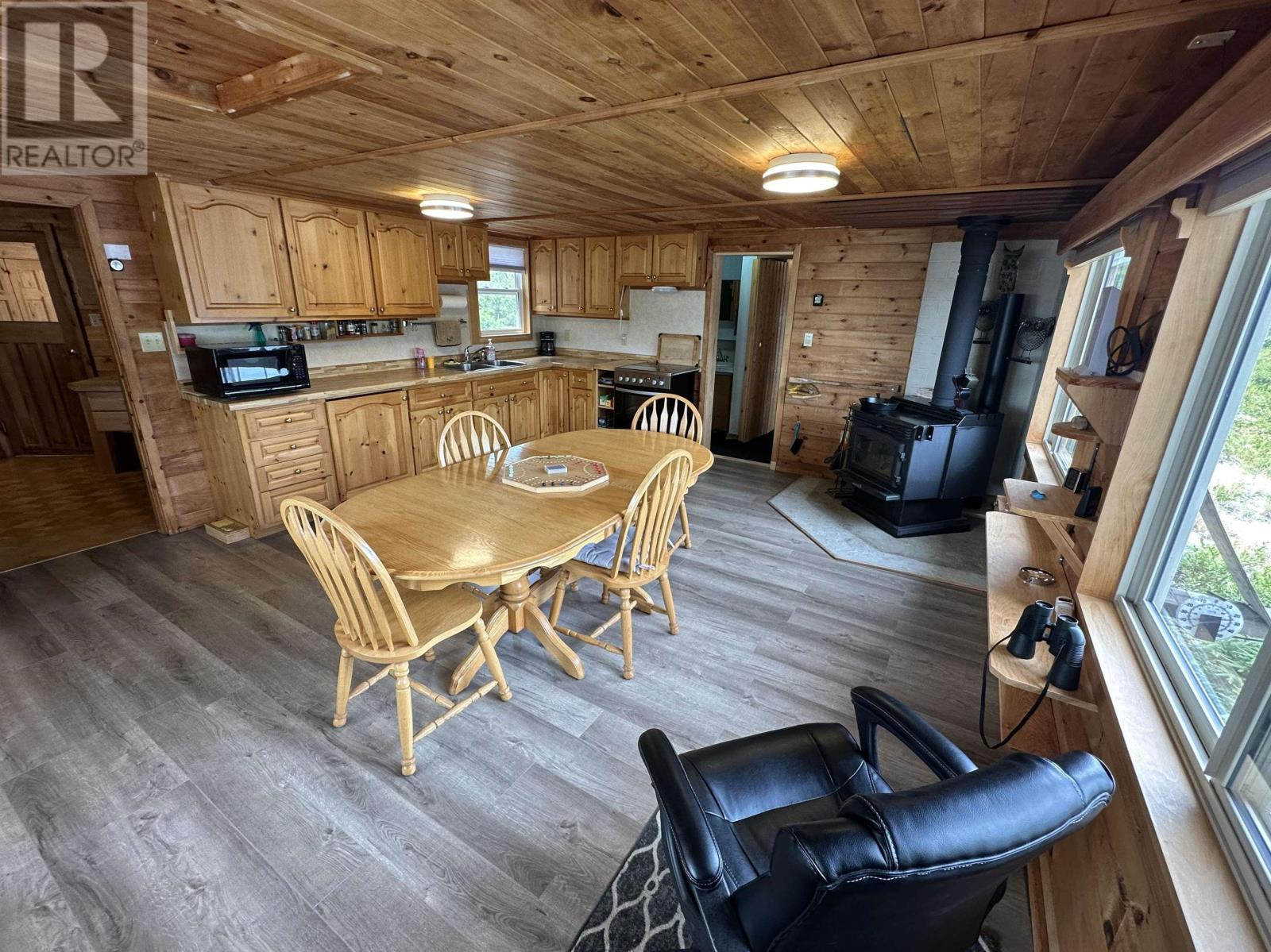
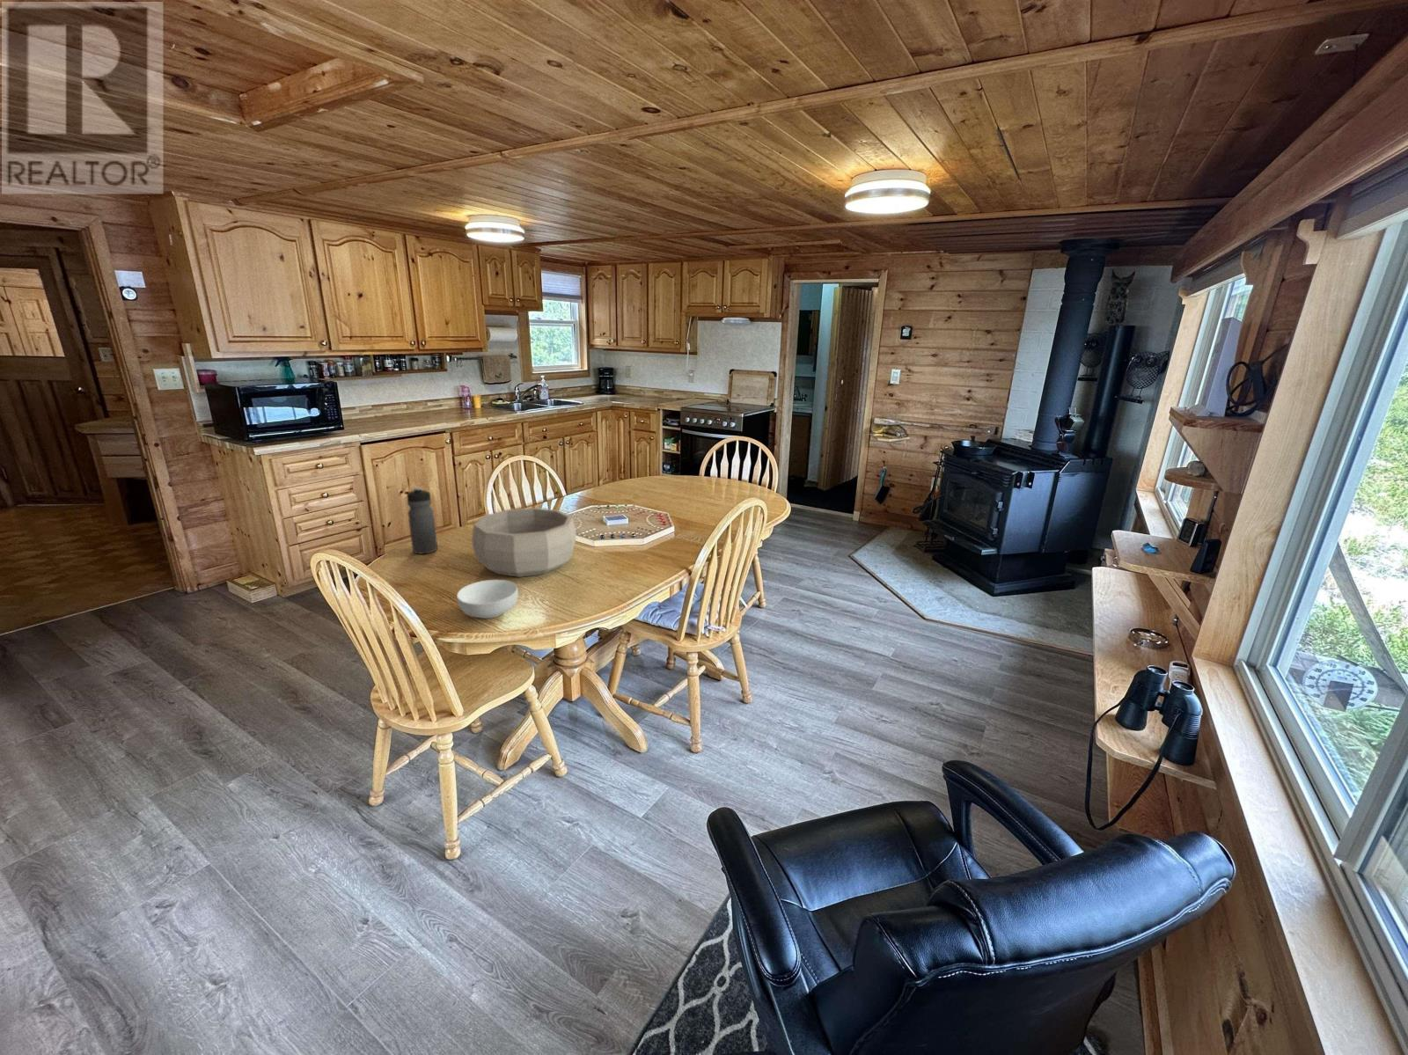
+ decorative bowl (525, 542)
+ water bottle (422, 519)
+ cereal bowl (489, 601)
